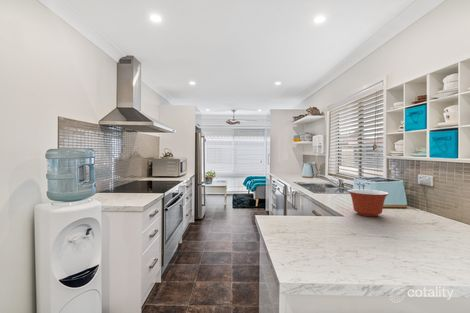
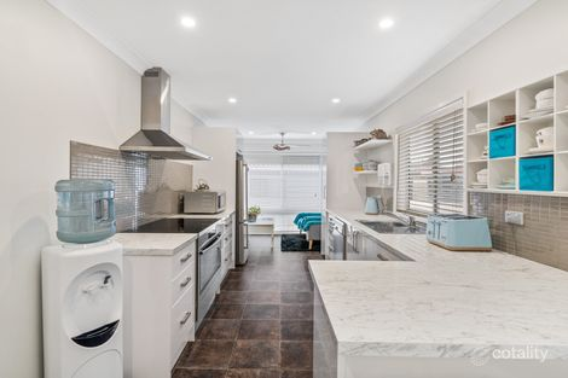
- mixing bowl (367, 203)
